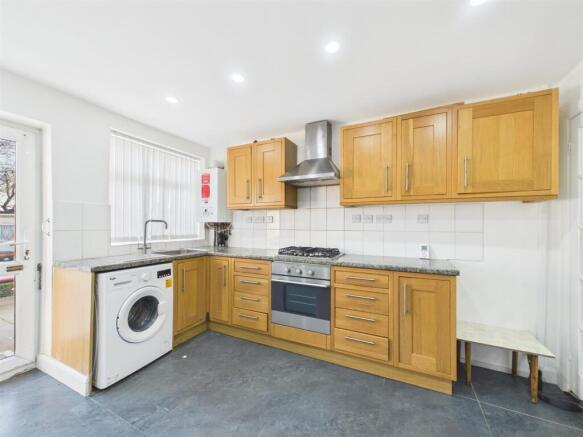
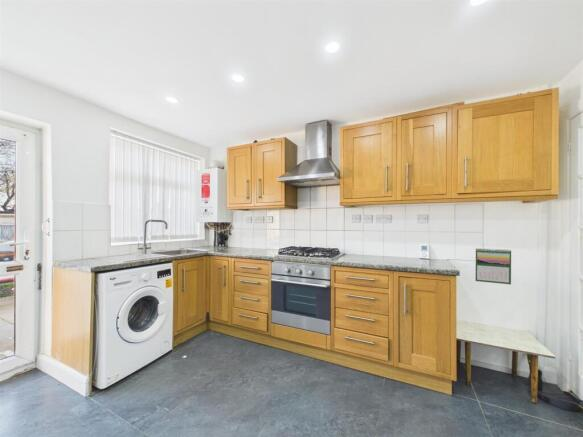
+ calendar (492, 265)
